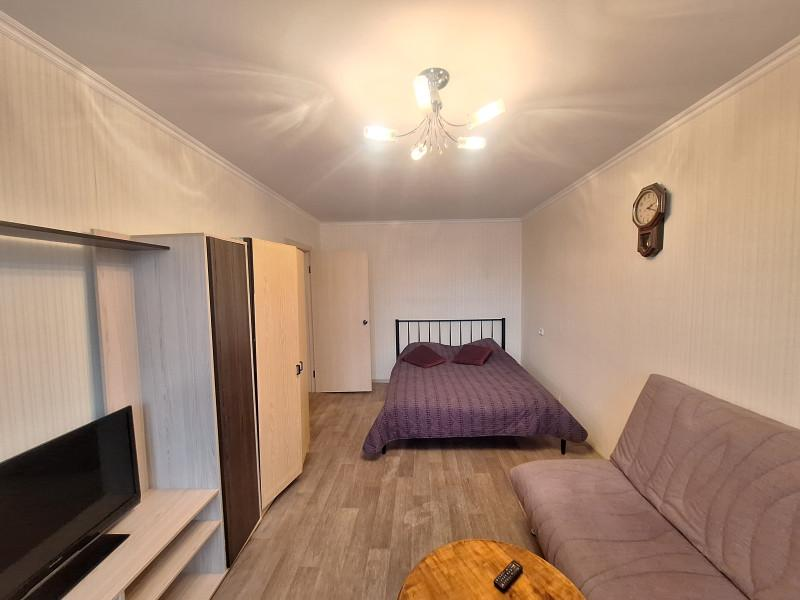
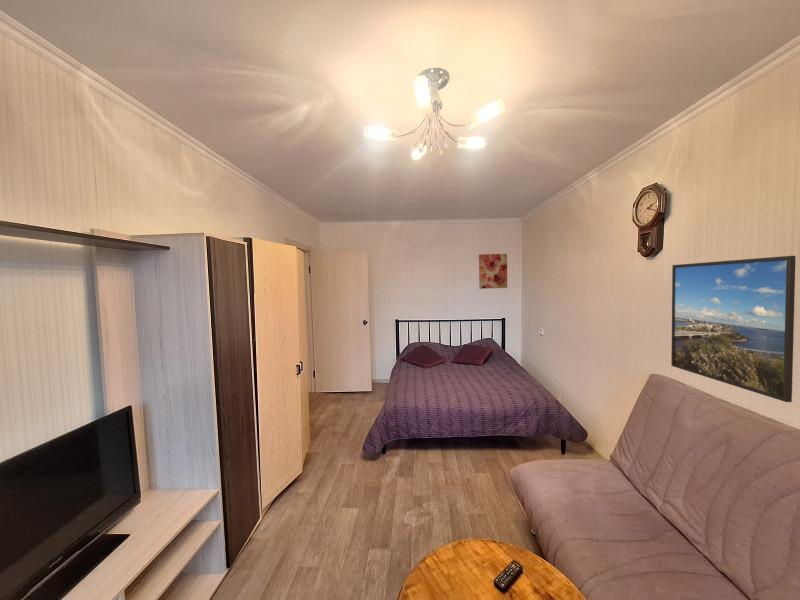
+ wall art (493, 271)
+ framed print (721, 321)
